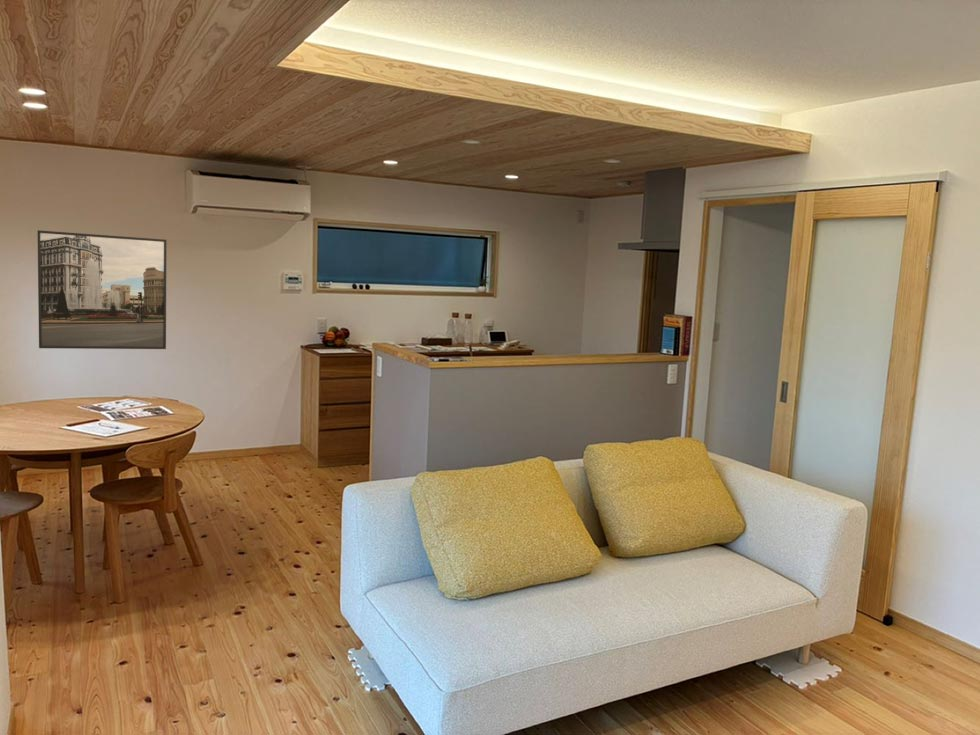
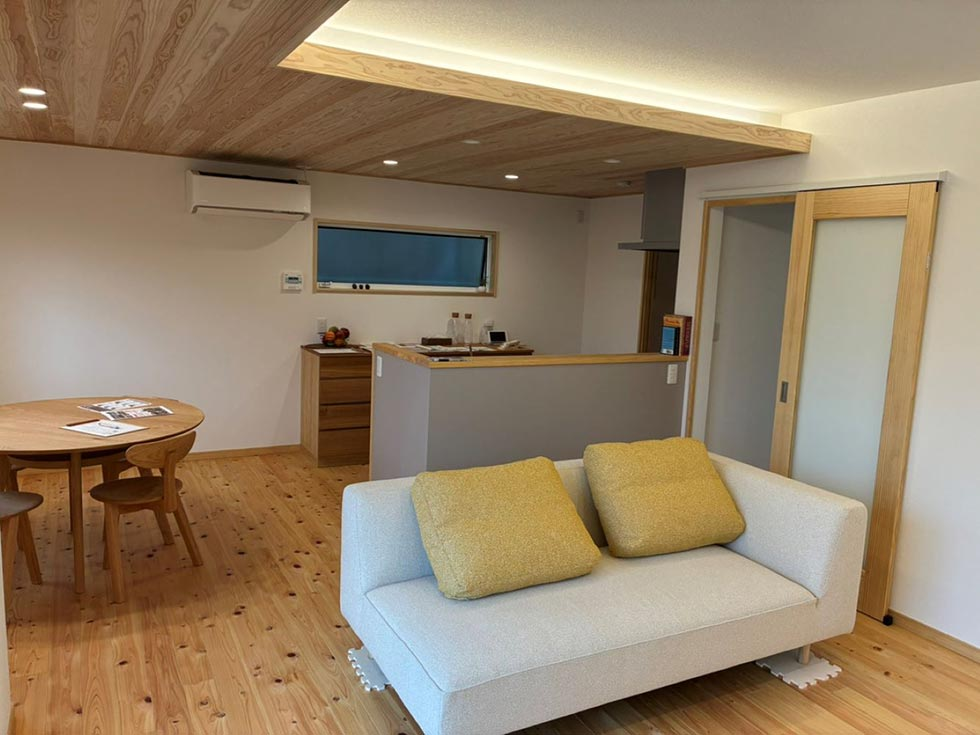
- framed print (104, 292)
